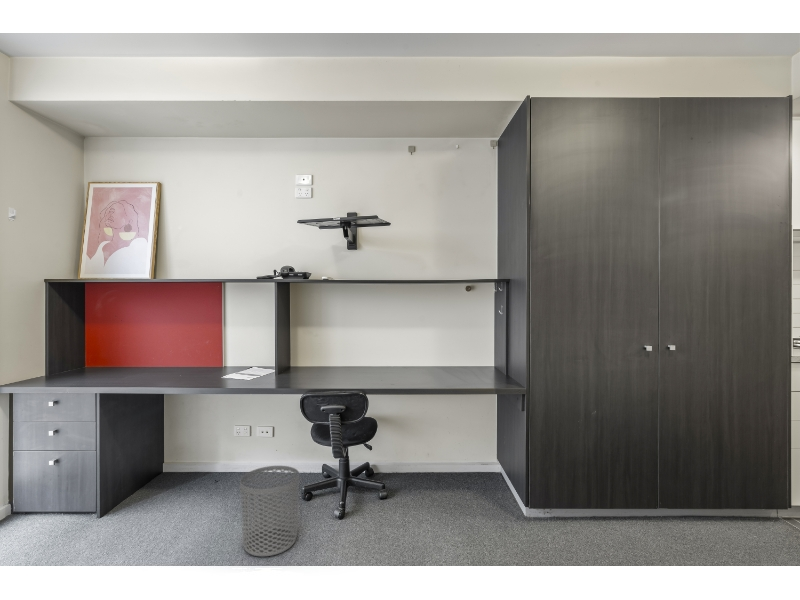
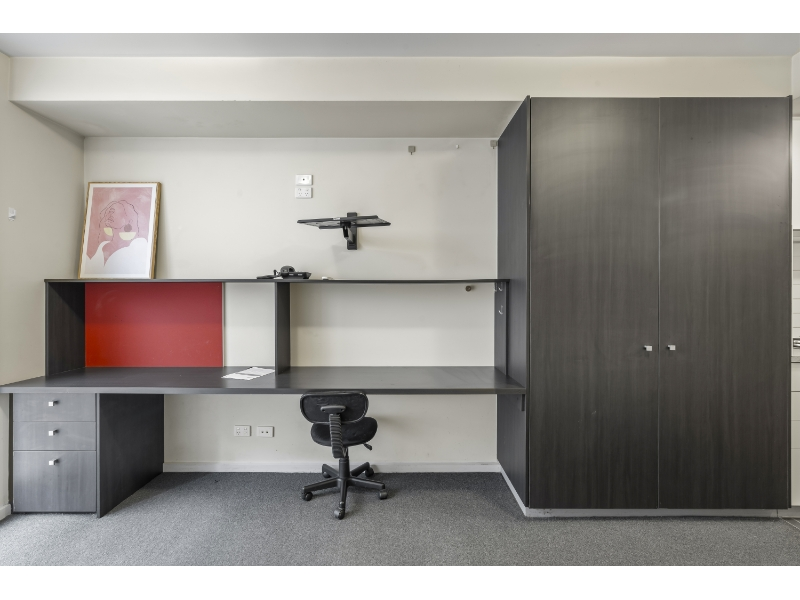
- waste bin (270, 508)
